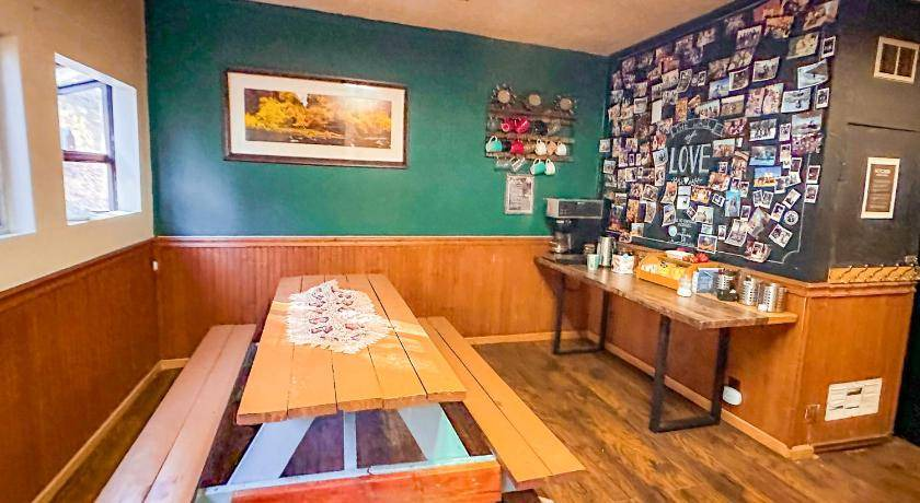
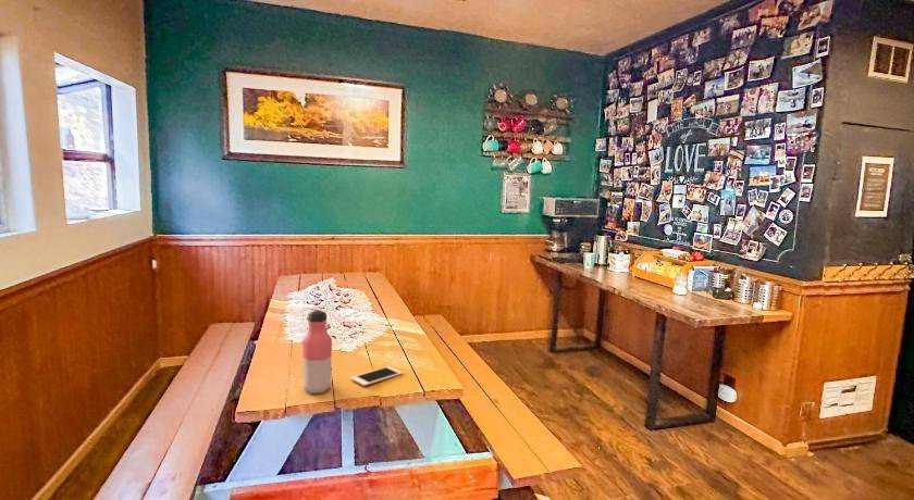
+ water bottle (317, 350)
+ cell phone (376, 375)
